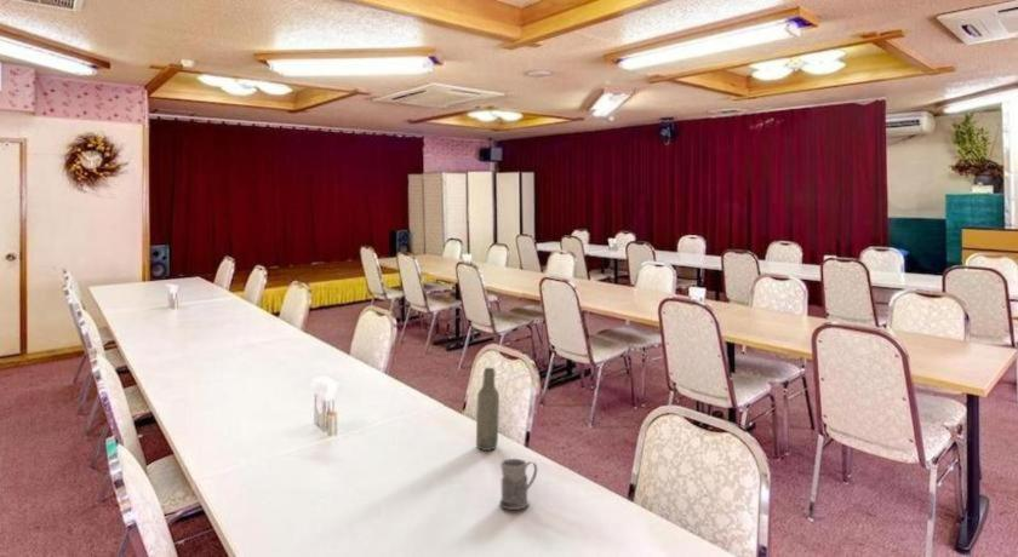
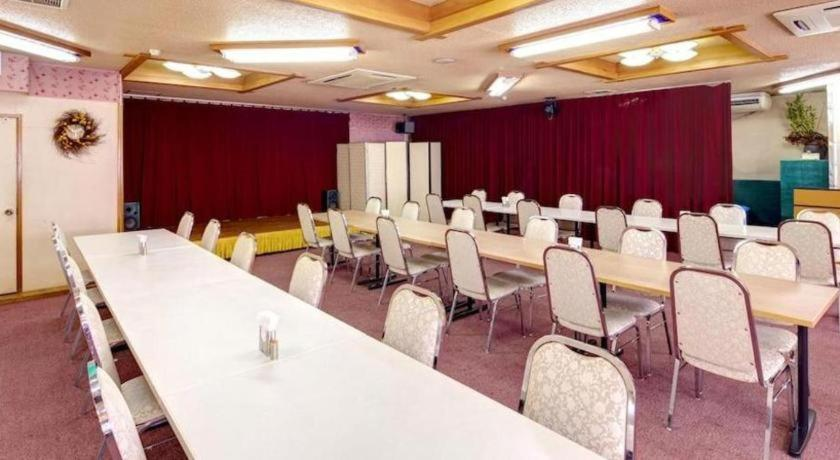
- bottle (487, 407)
- mug (520, 481)
